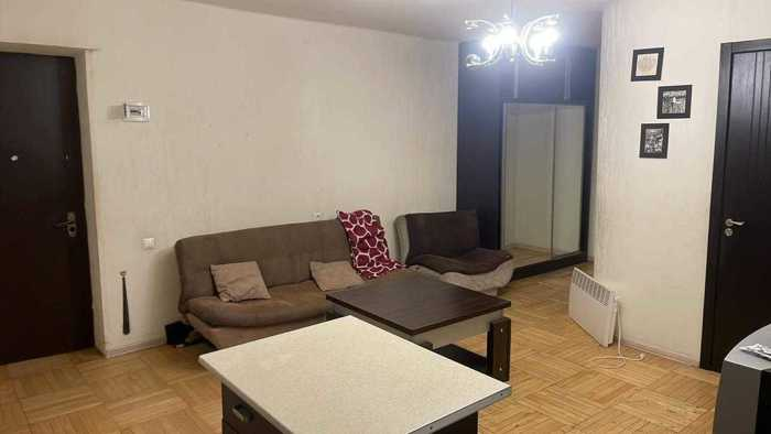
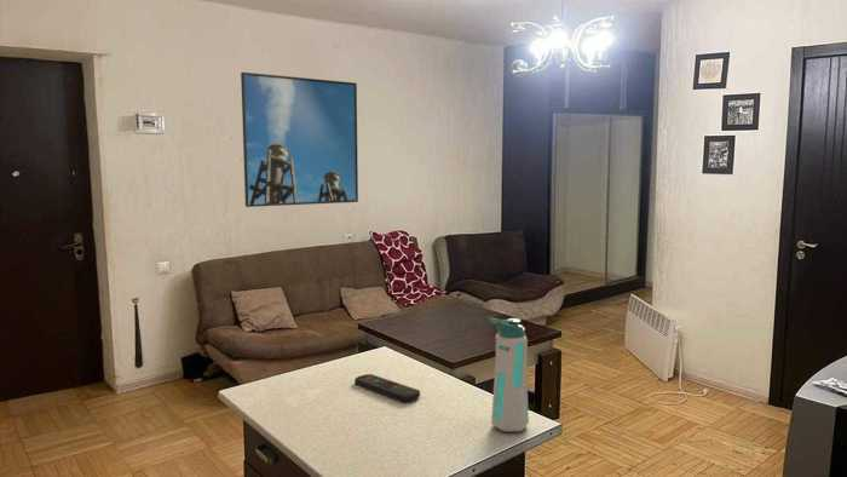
+ water bottle (508, 373)
+ remote control (386, 386)
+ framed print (302, 142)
